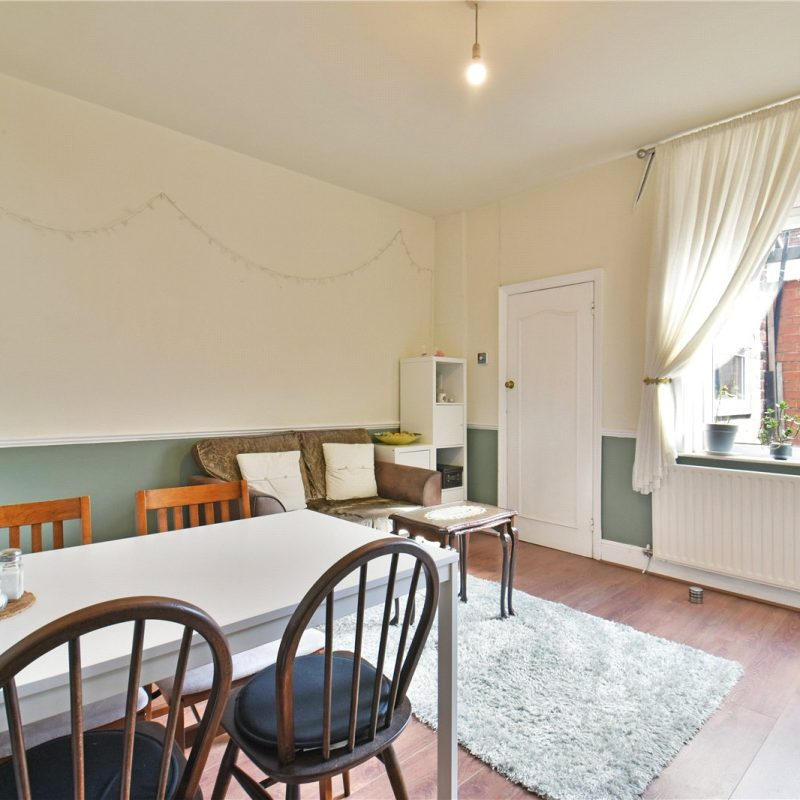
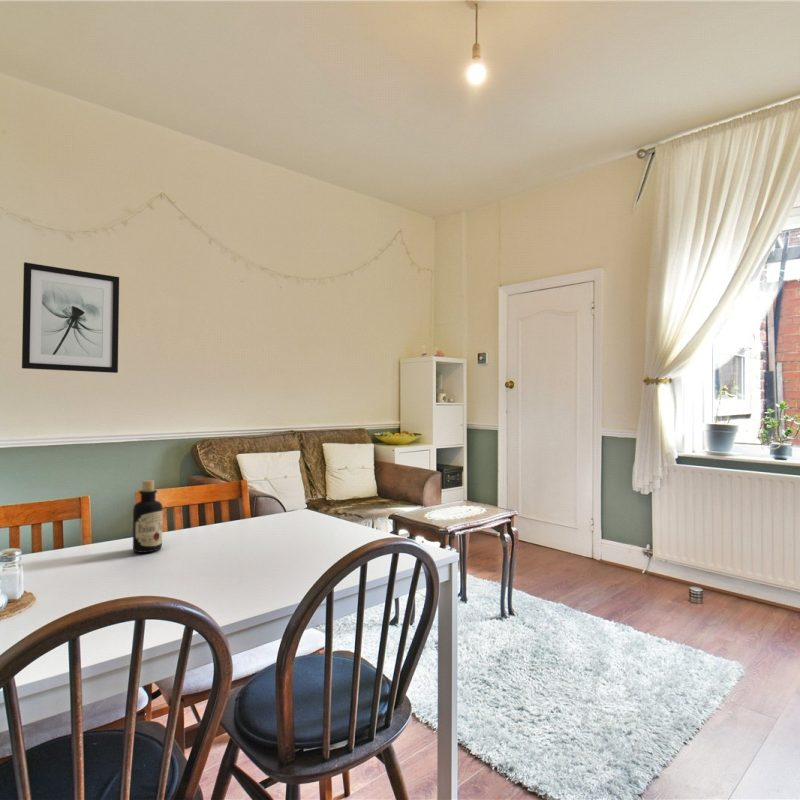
+ wall art (72, 320)
+ bottle (147, 515)
